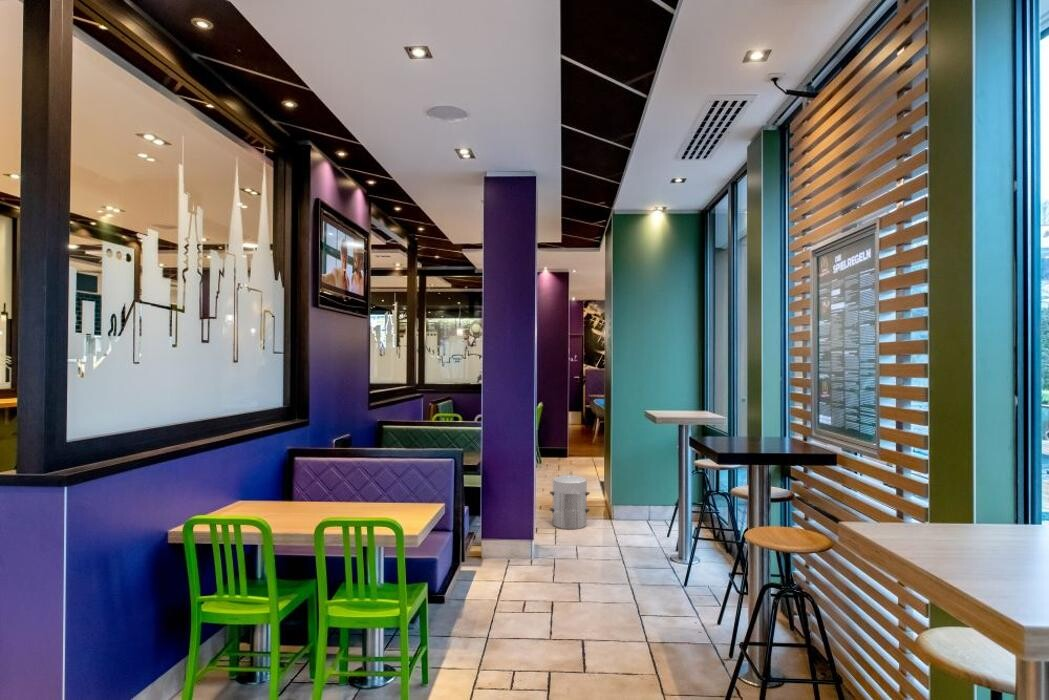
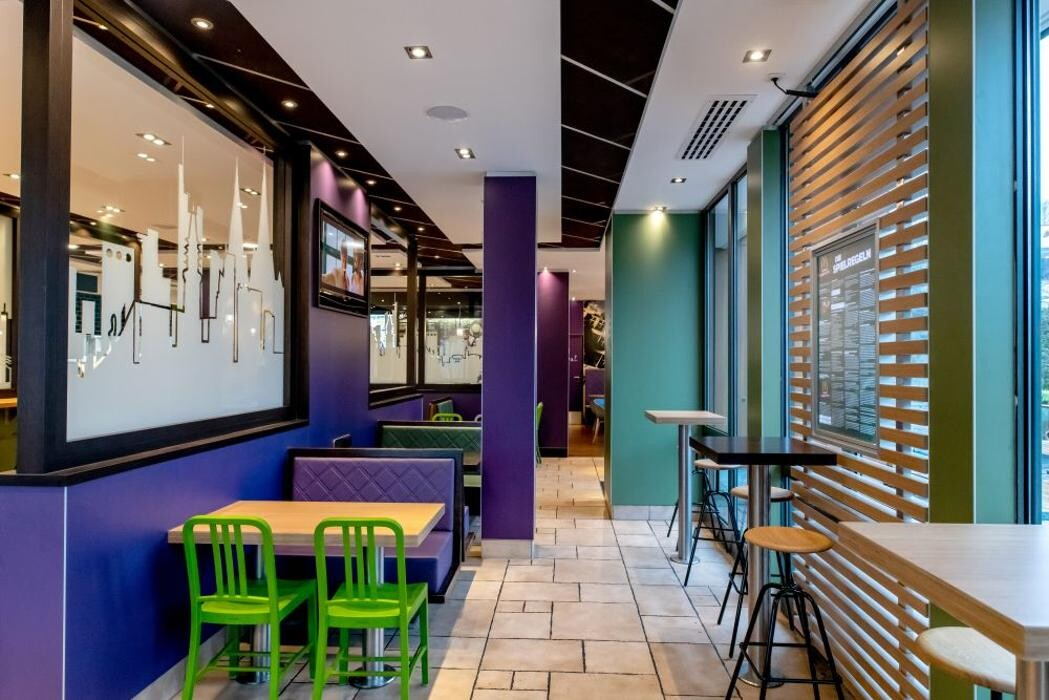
- waste bin (569, 499)
